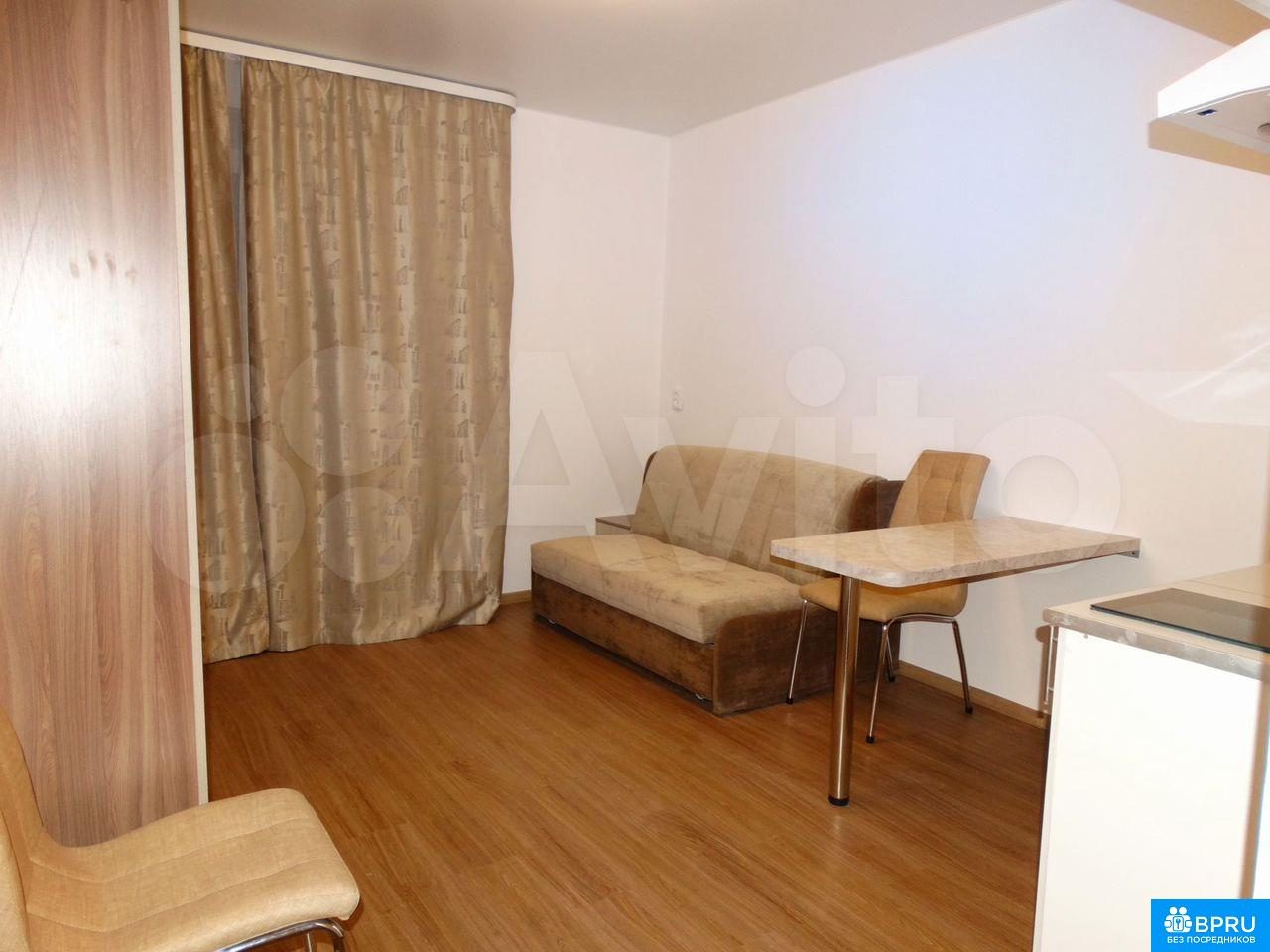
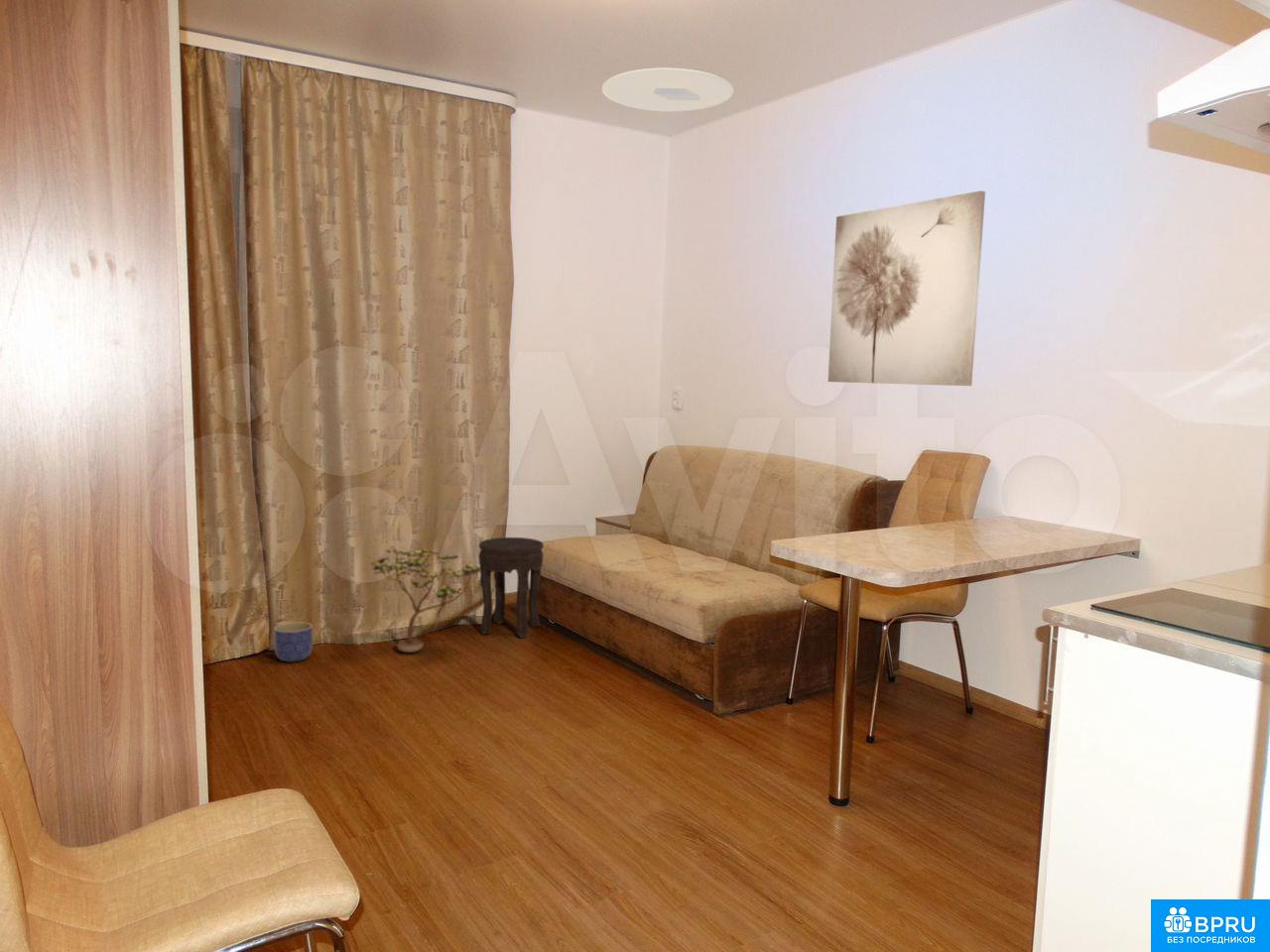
+ side table (504, 586)
+ decorative plant (420, 600)
+ ceiling light (668, 84)
+ planter (293, 643)
+ wall art (899, 295)
